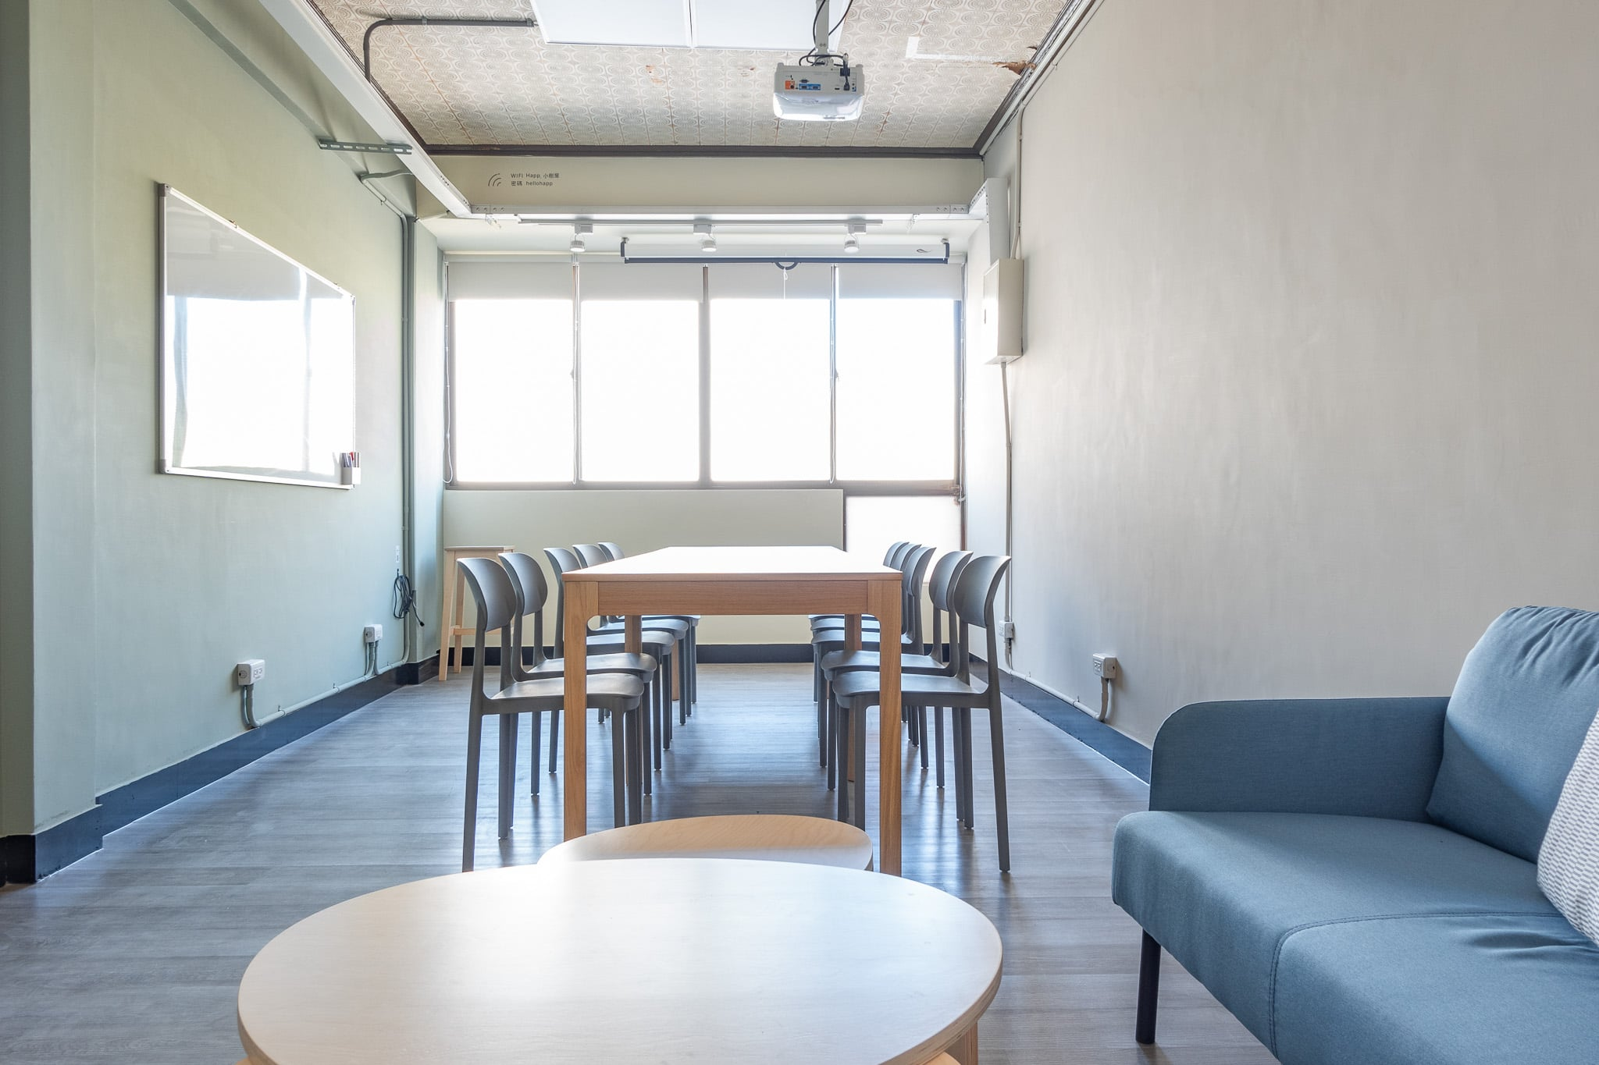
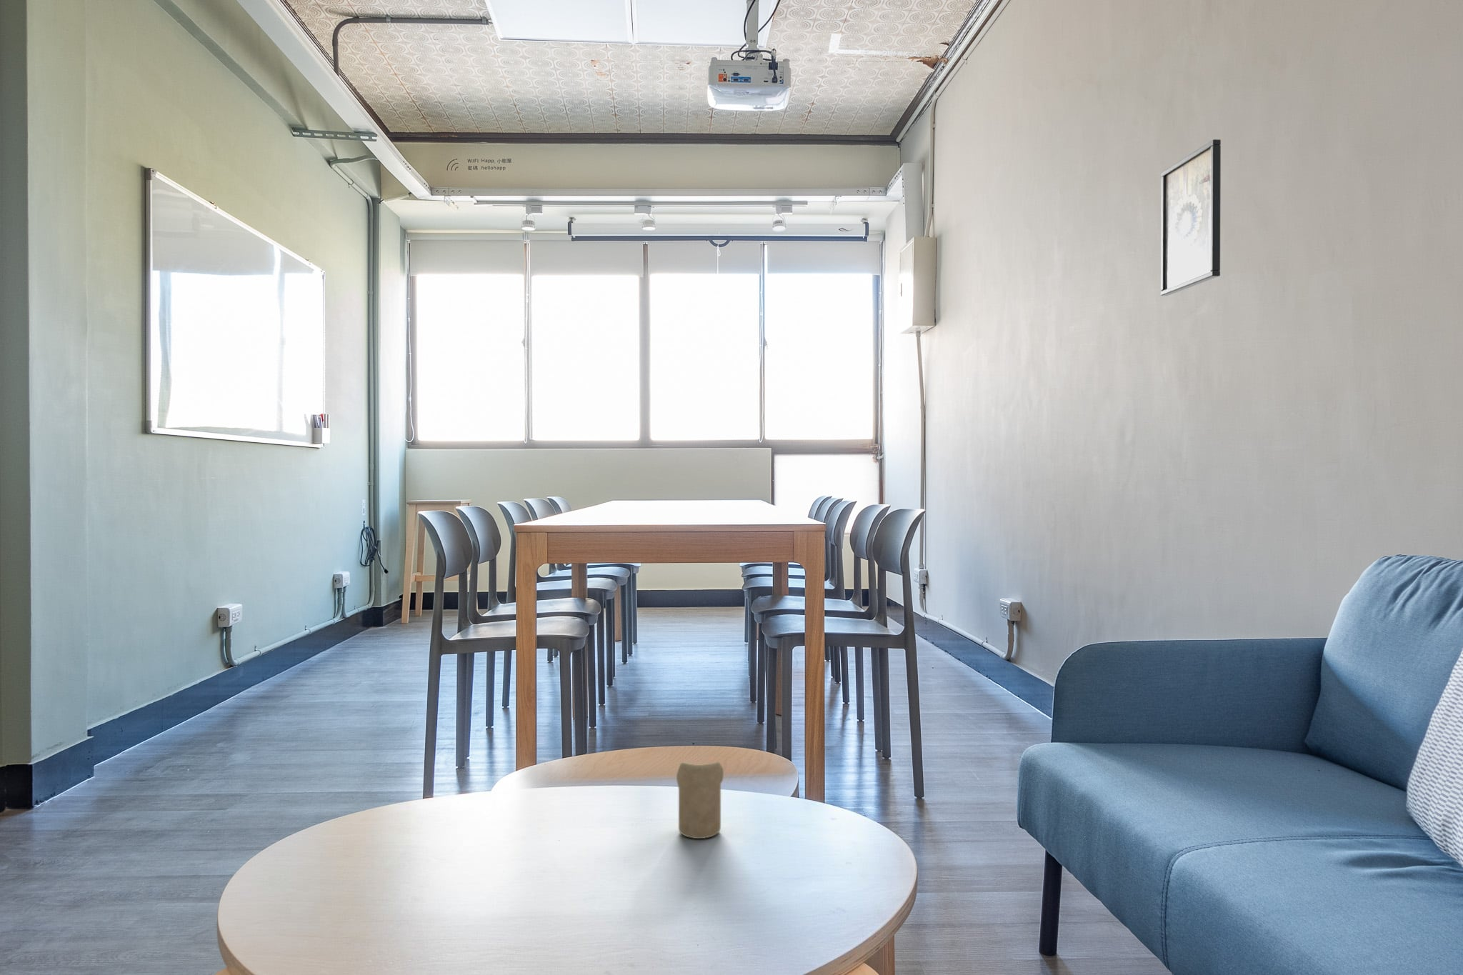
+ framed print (1189, 221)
+ candle (698, 793)
